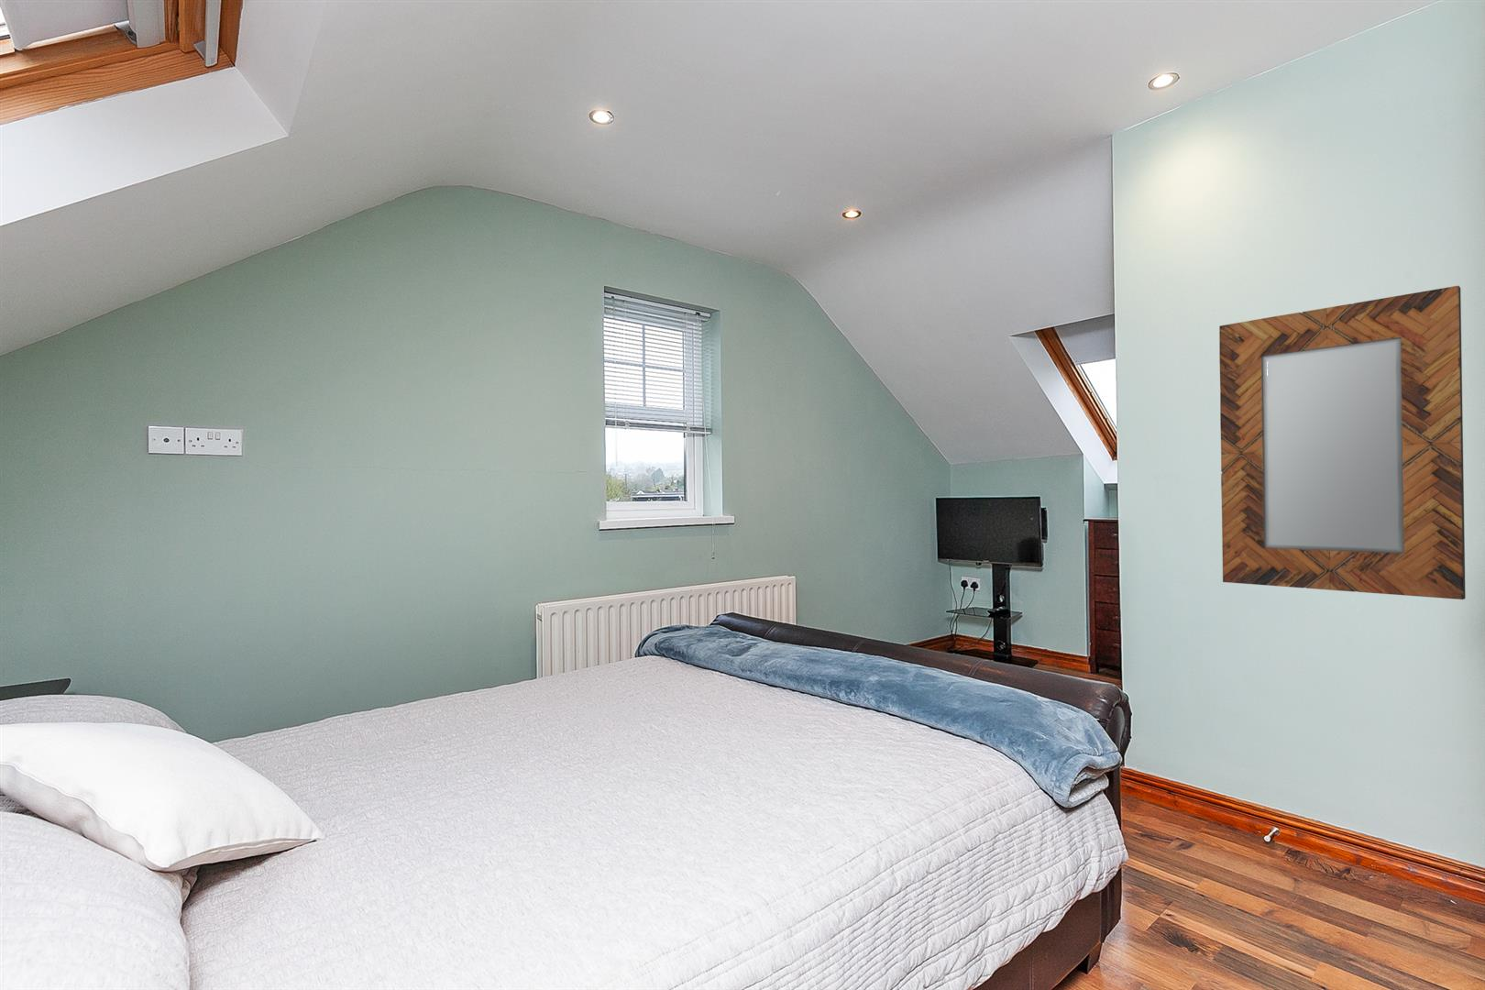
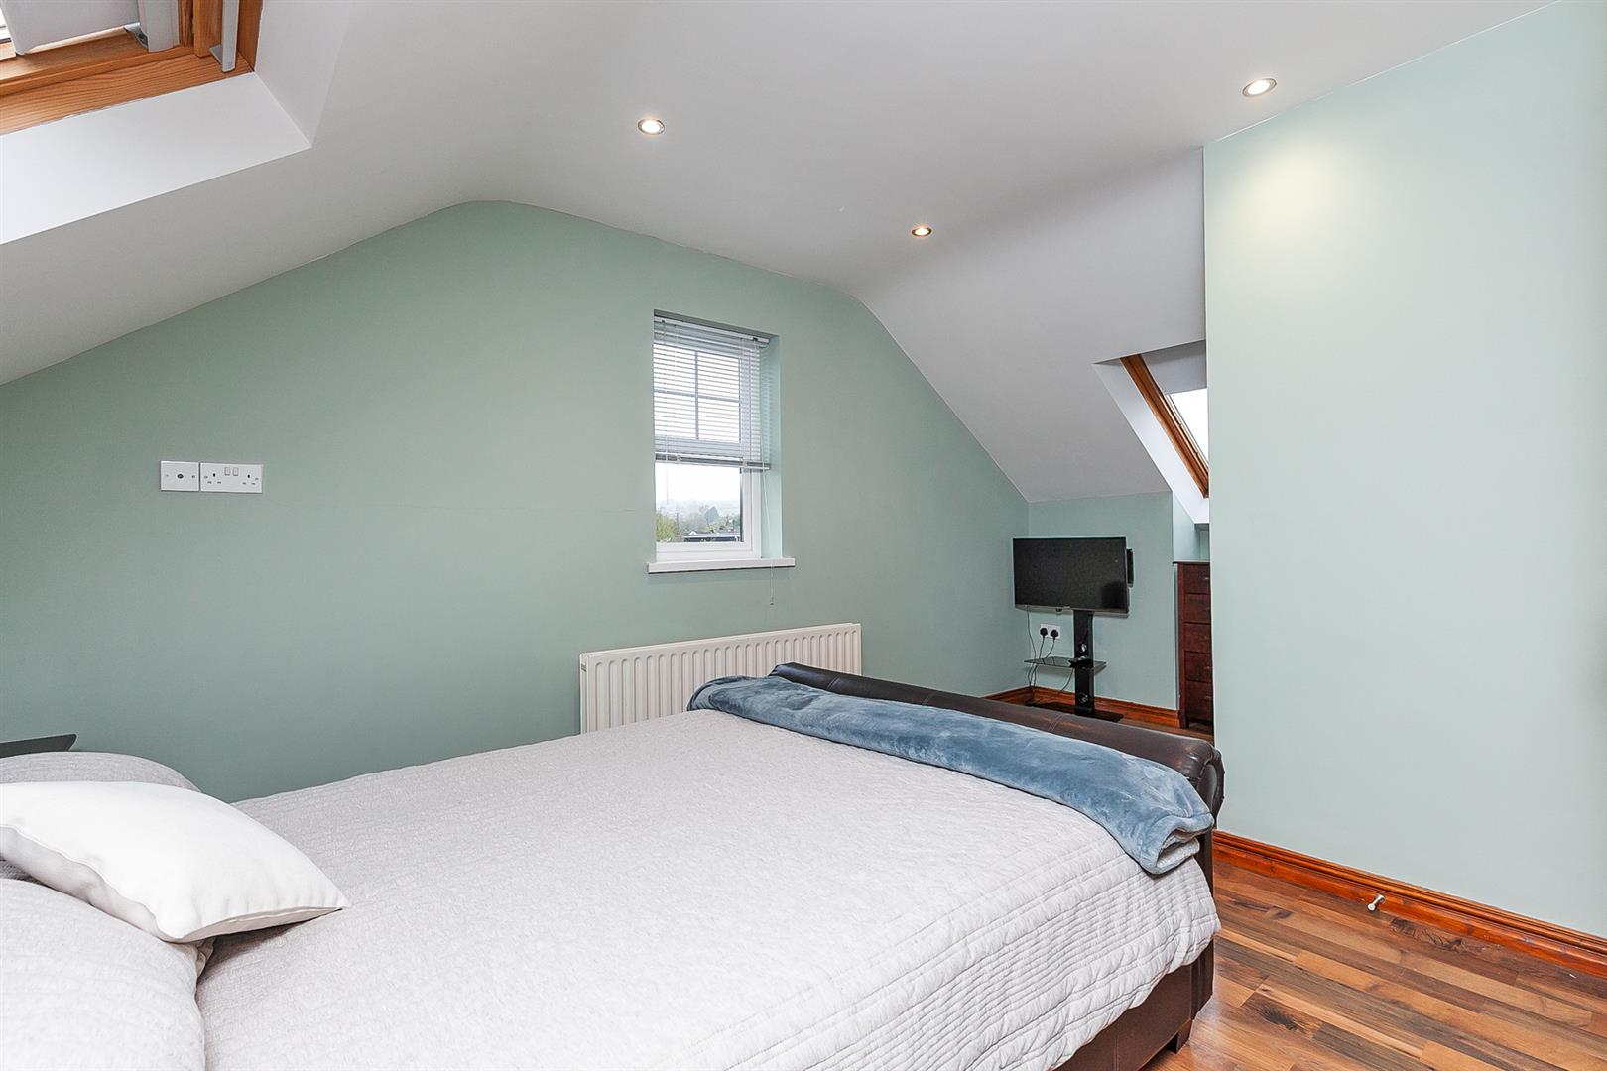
- home mirror (1330, 449)
